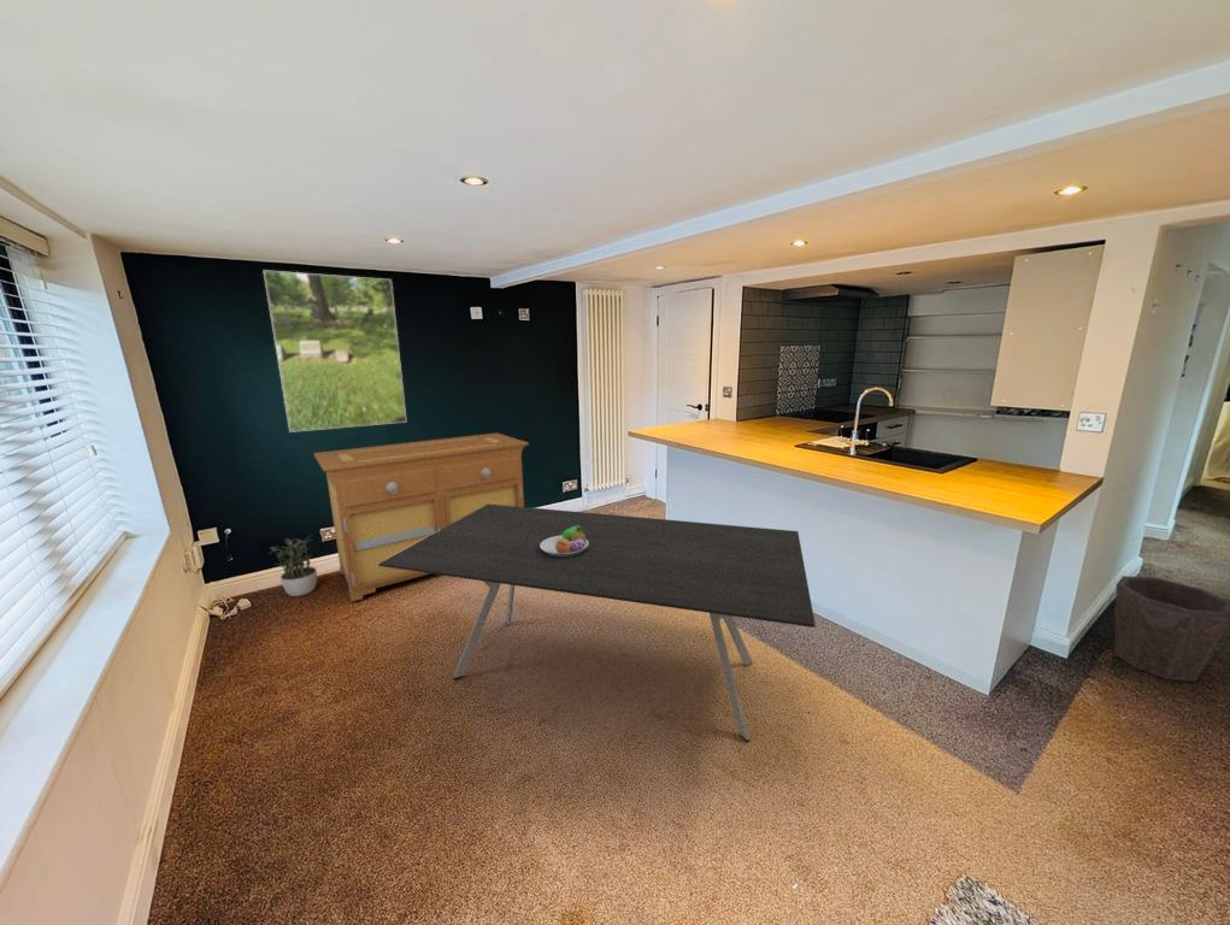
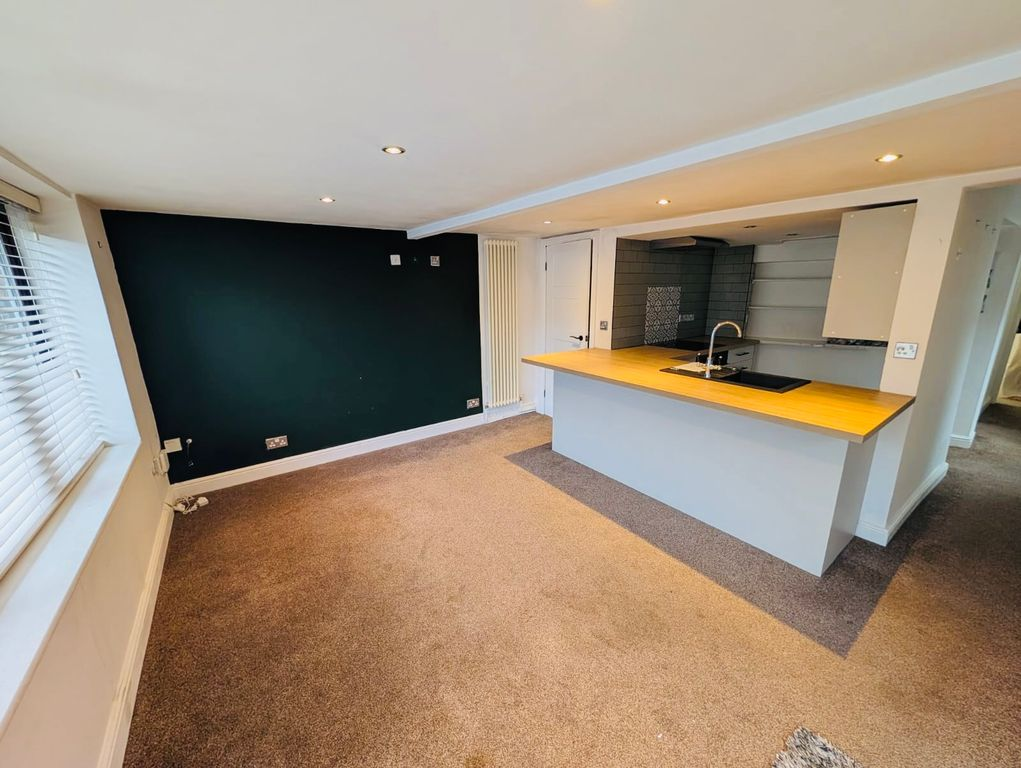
- dining table (604, 597)
- fruit bowl (565, 538)
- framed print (341, 353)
- potted plant (294, 564)
- waste bin (1164, 629)
- sideboard (431, 506)
